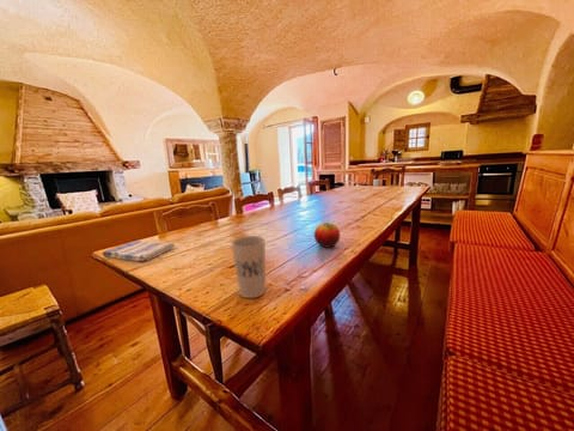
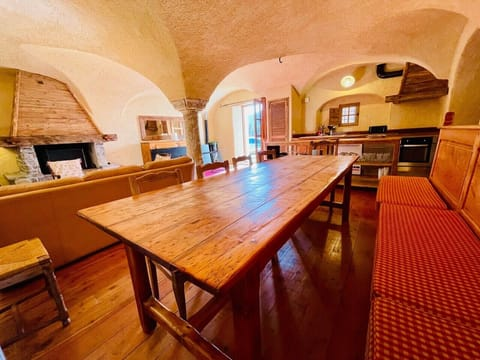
- dish towel (140, 249)
- fruit (326, 233)
- cup (250, 266)
